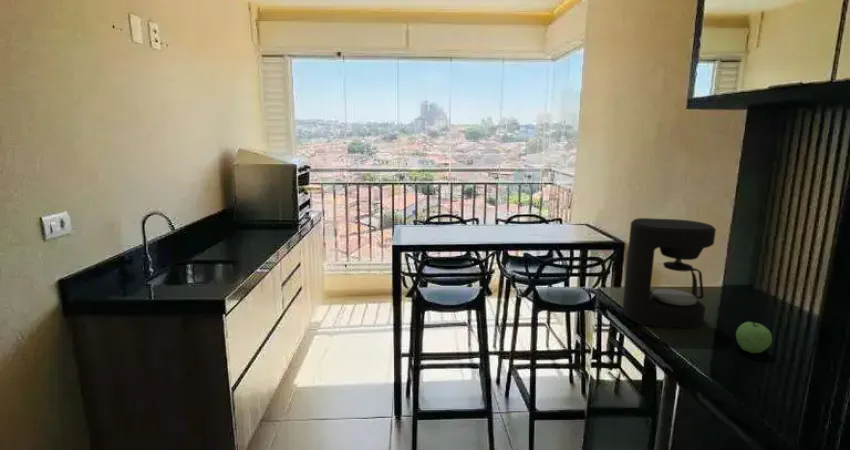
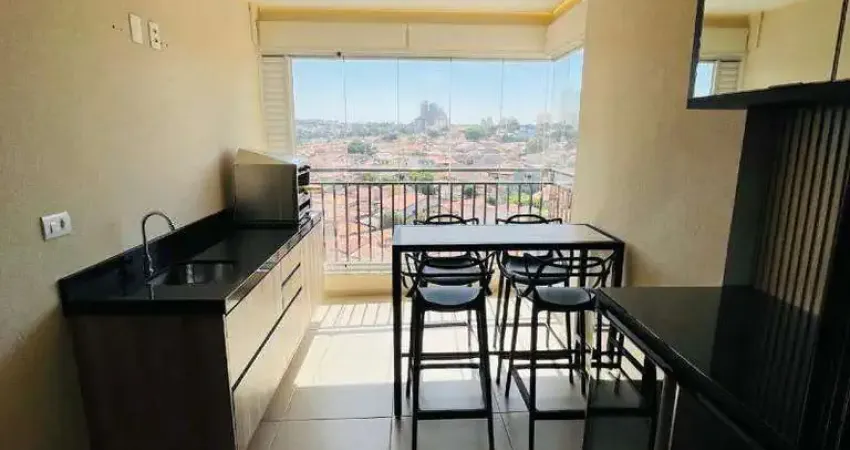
- apple (753, 336)
- coffee maker (667, 268)
